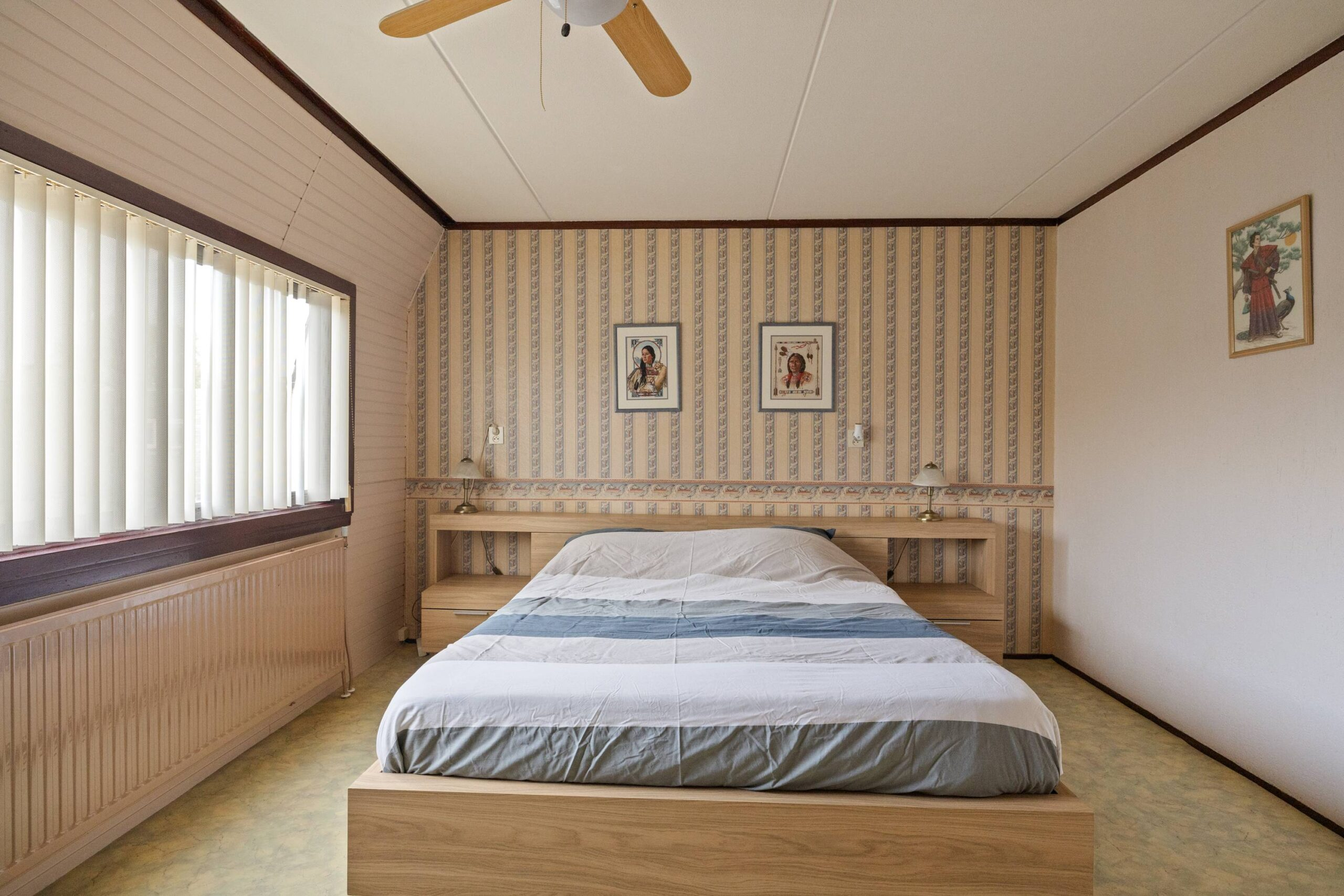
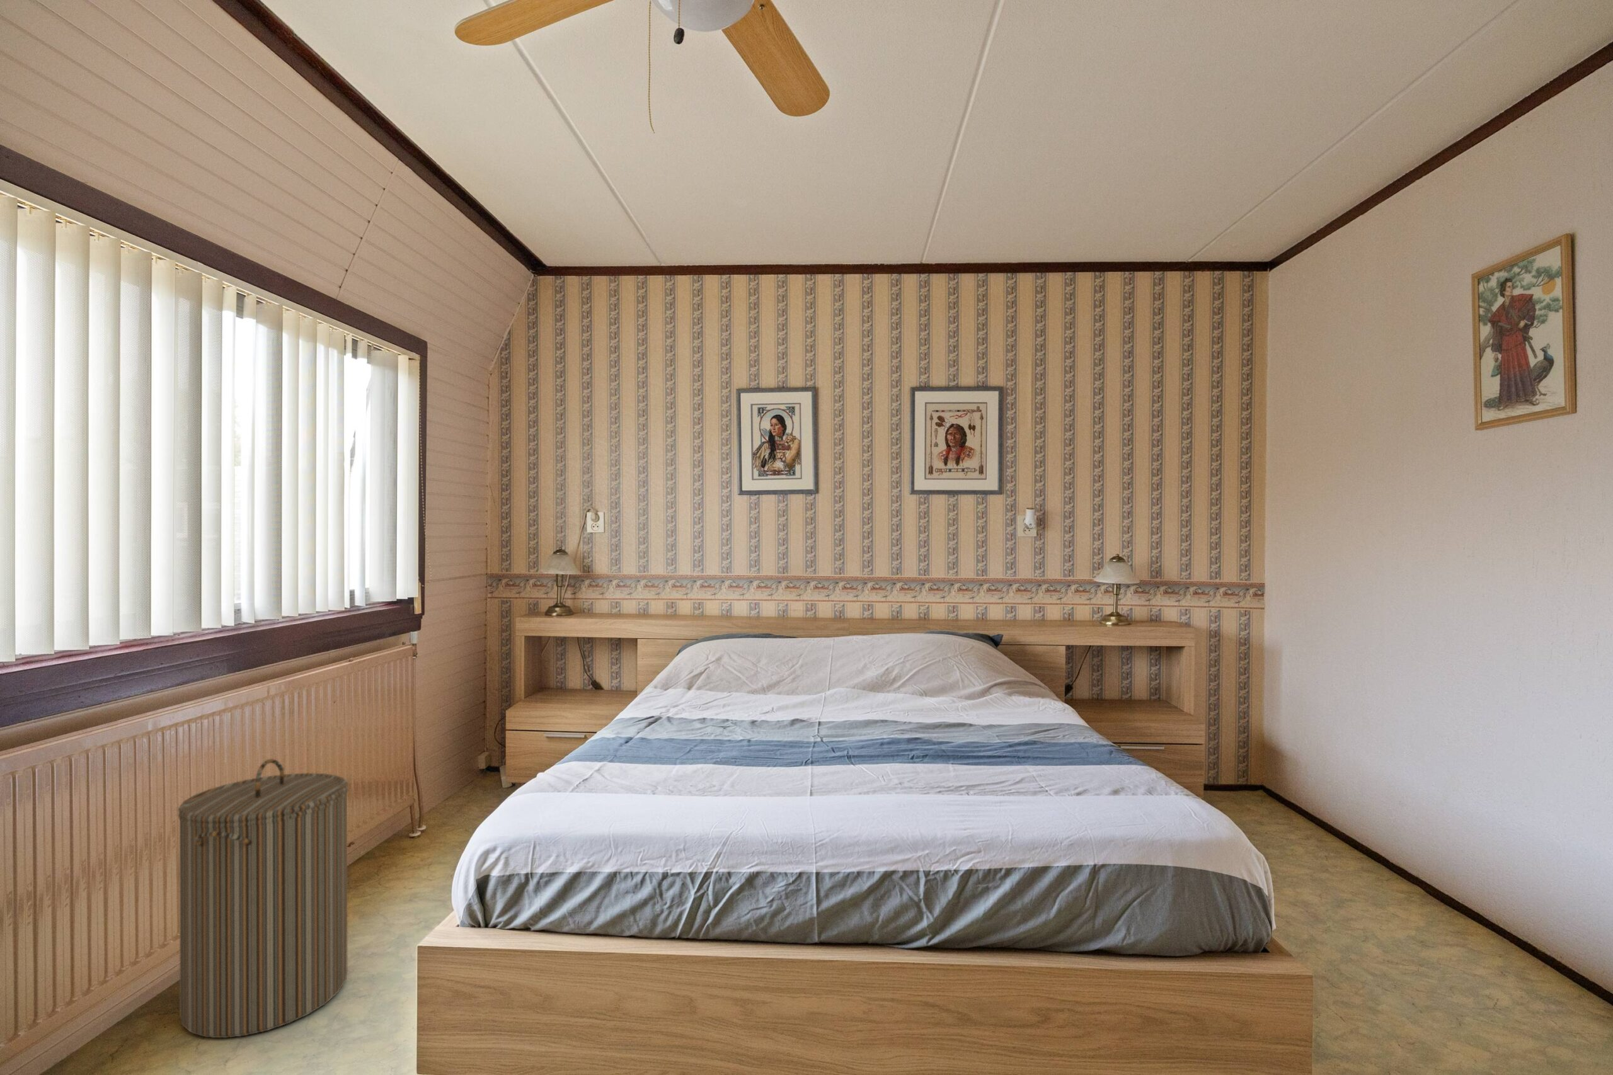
+ laundry hamper (268, 878)
